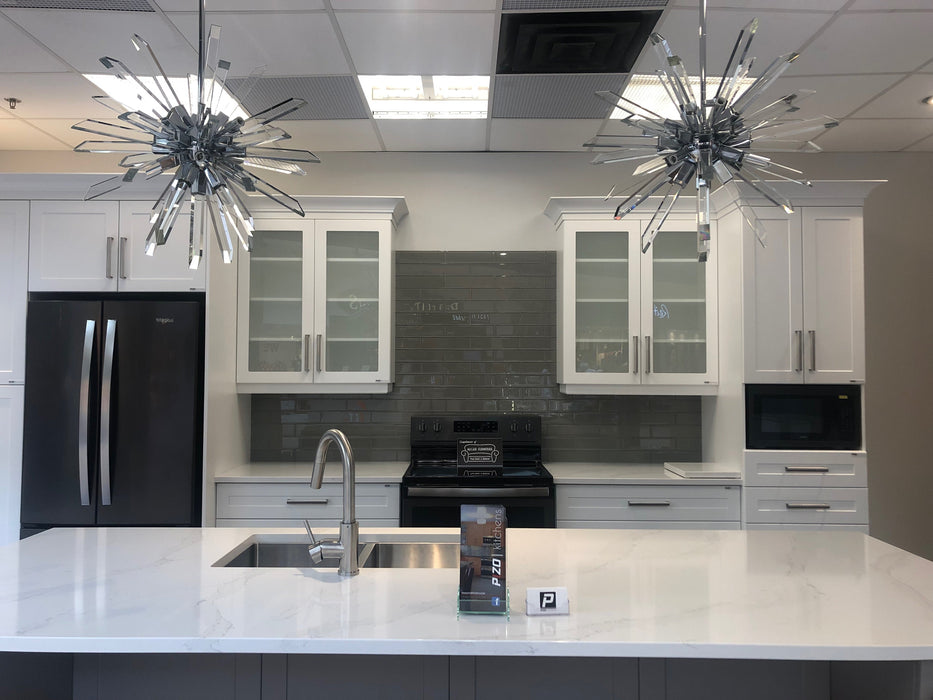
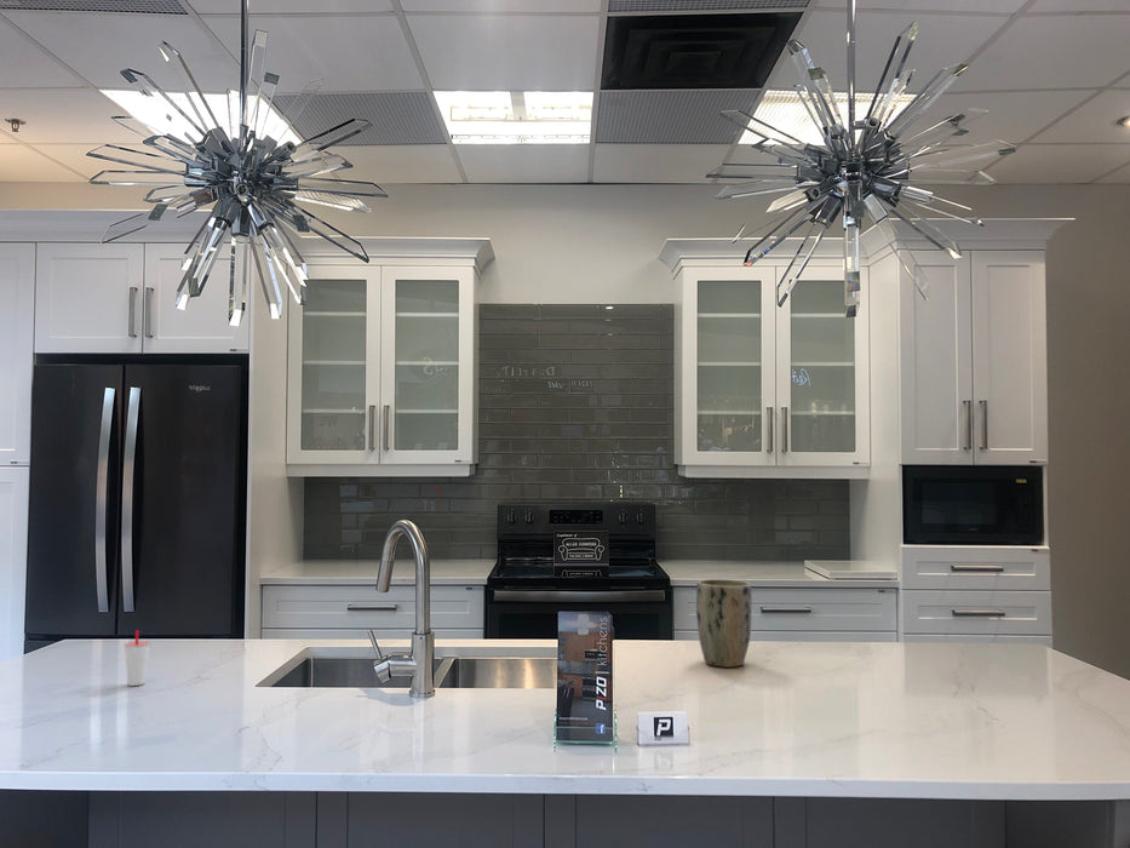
+ plant pot (723, 621)
+ cup (137, 657)
